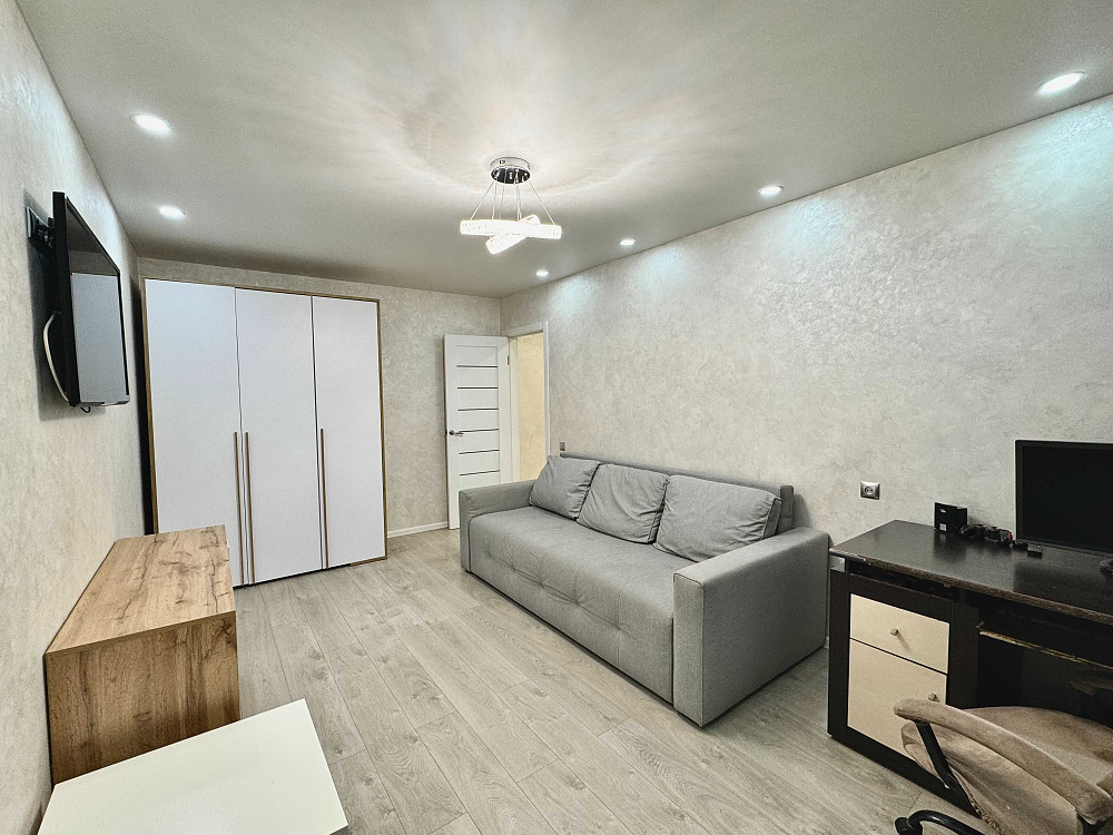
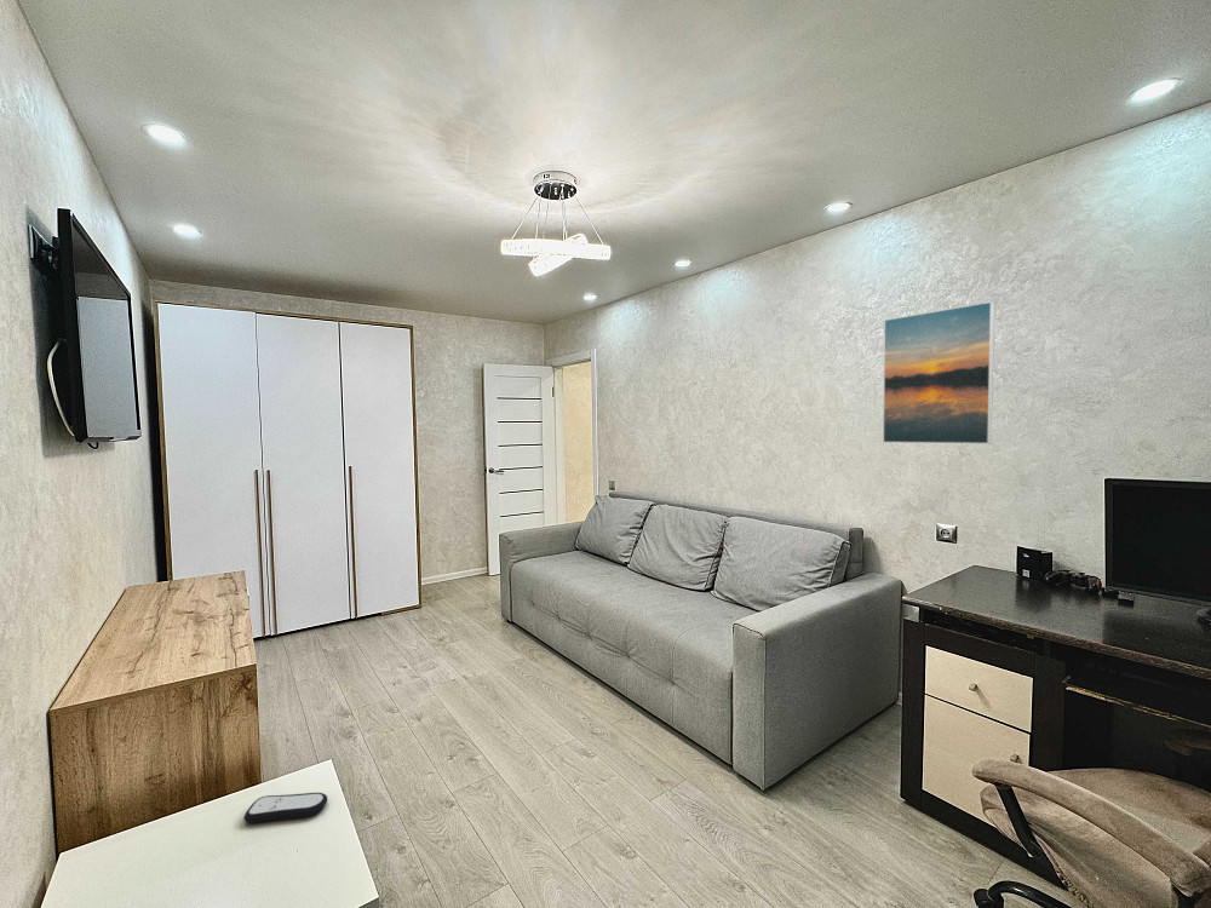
+ remote control (287, 805)
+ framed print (934, 378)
